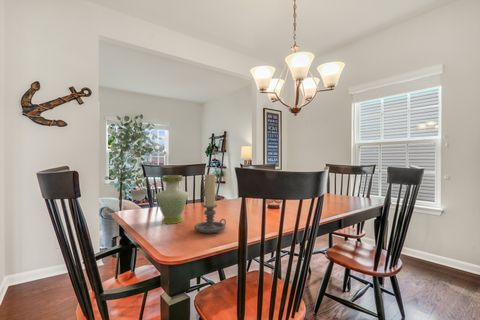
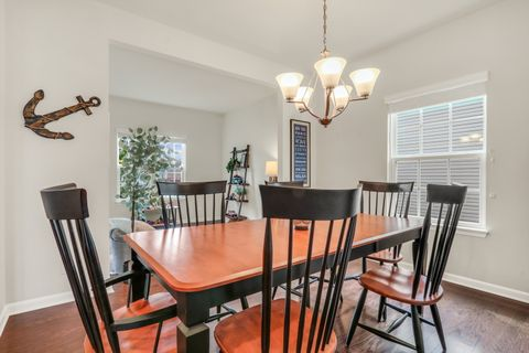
- vase (172, 198)
- candle holder (212, 201)
